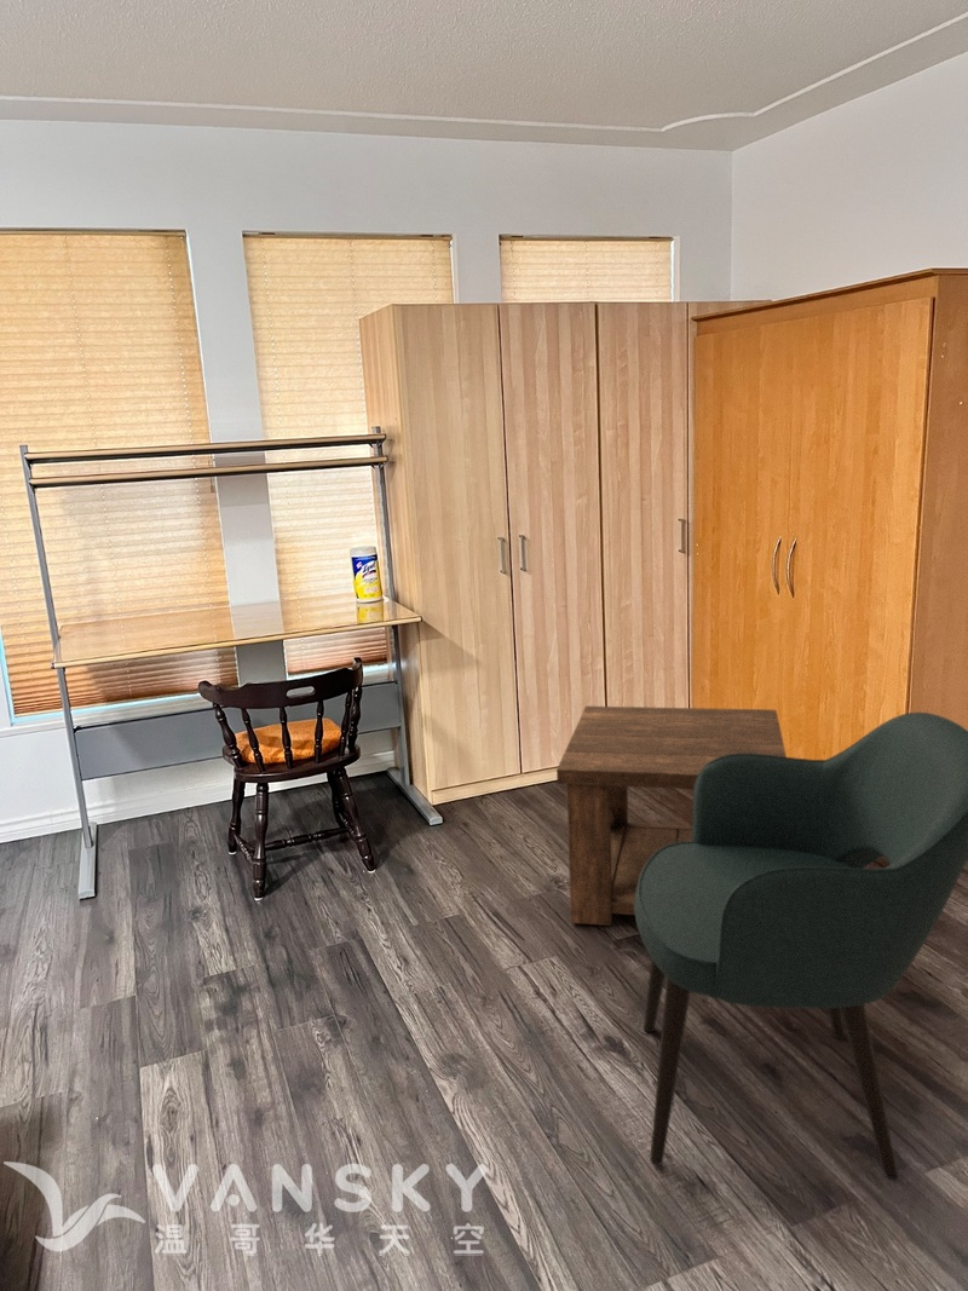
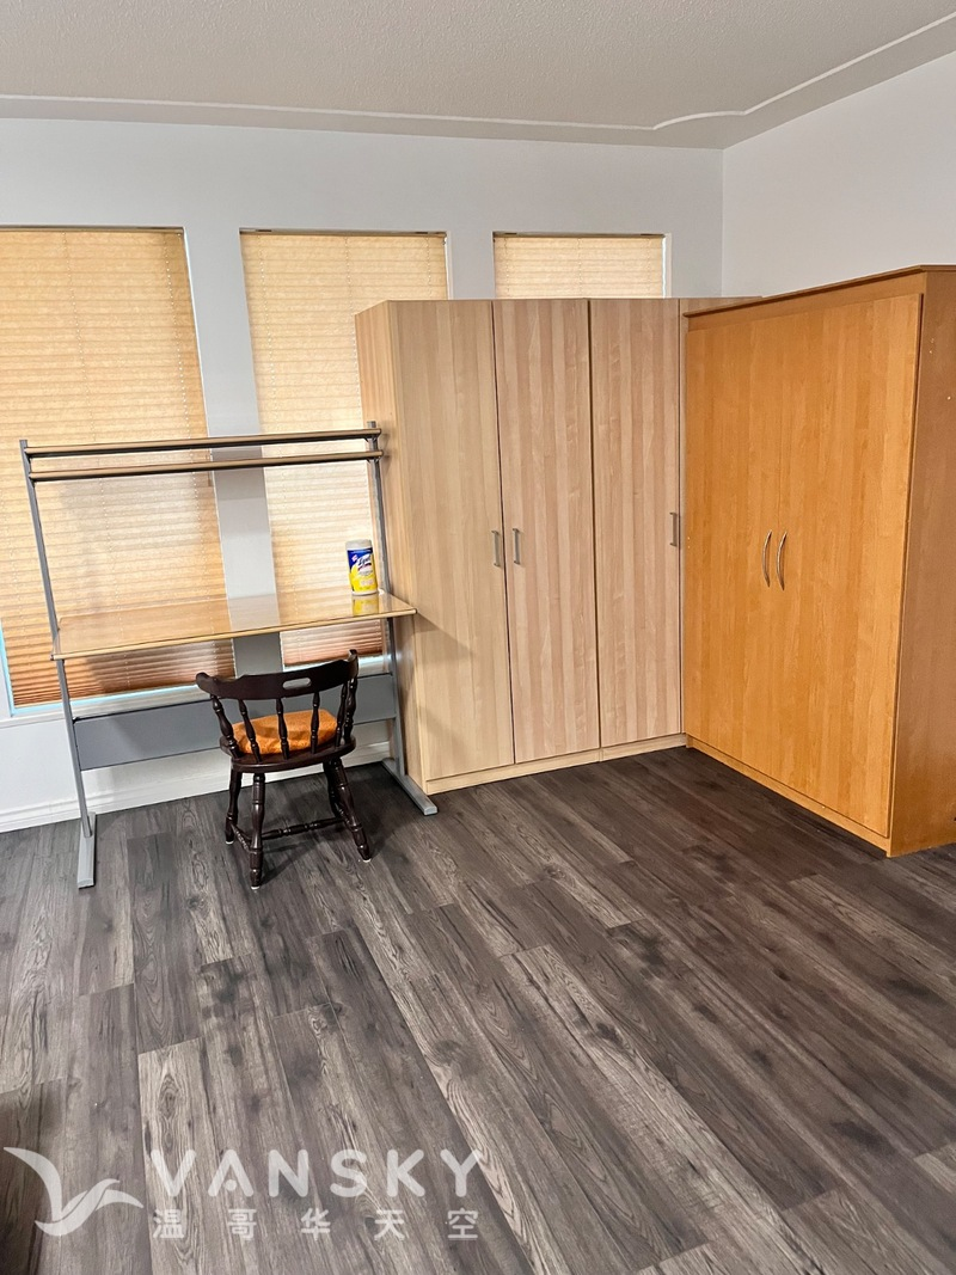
- side table (675, 825)
- armchair (786, 922)
